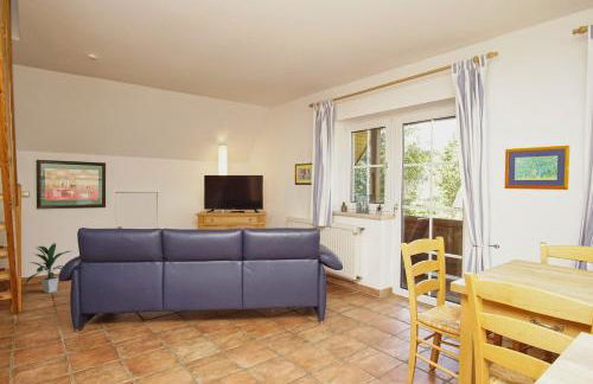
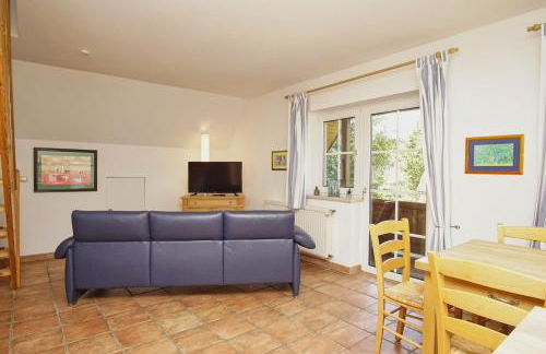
- indoor plant (47, 267)
